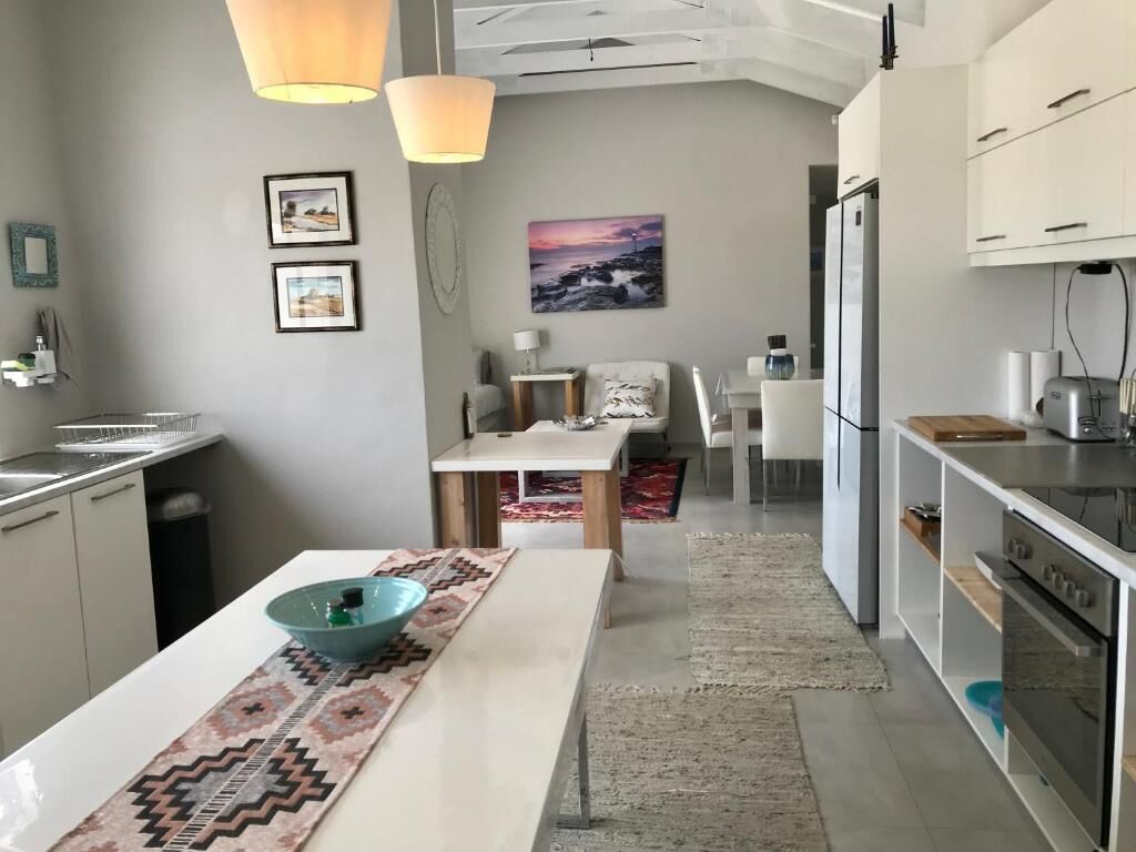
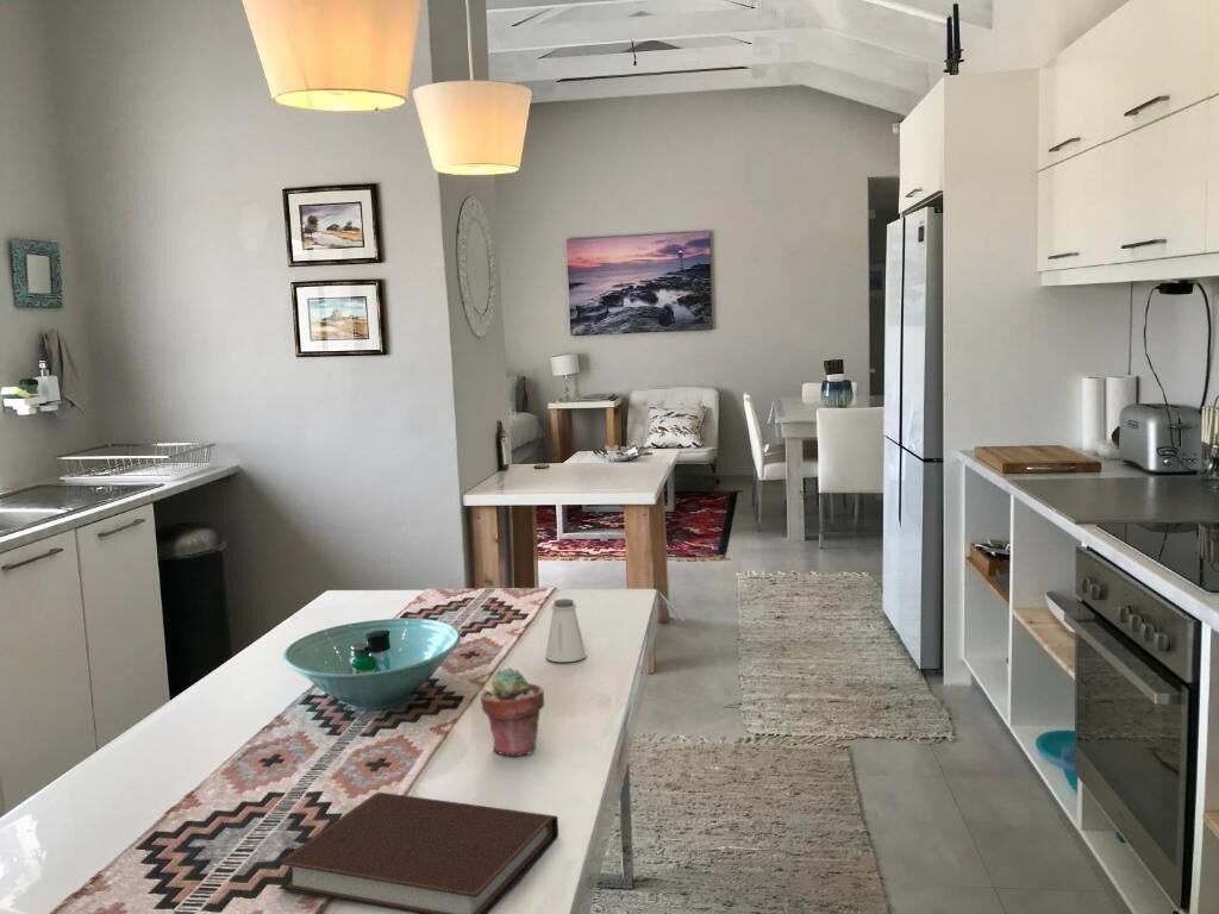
+ potted succulent (512, 708)
+ notebook (423, 849)
+ saltshaker (564, 628)
